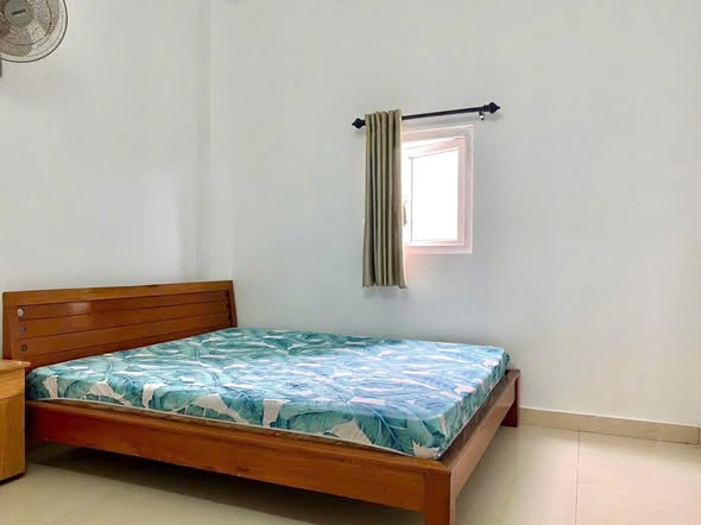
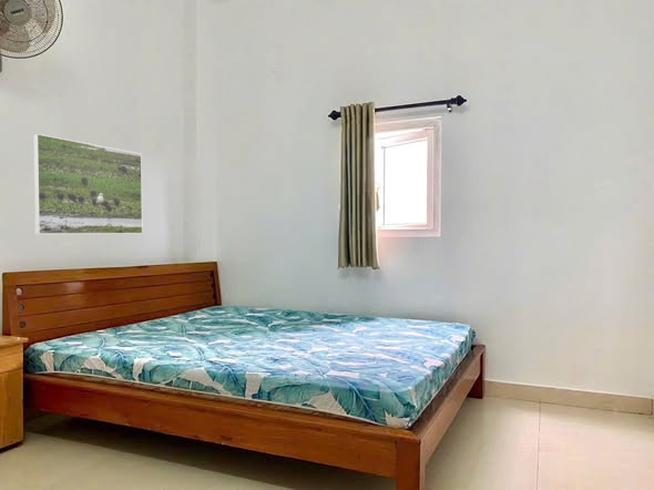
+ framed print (93, 190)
